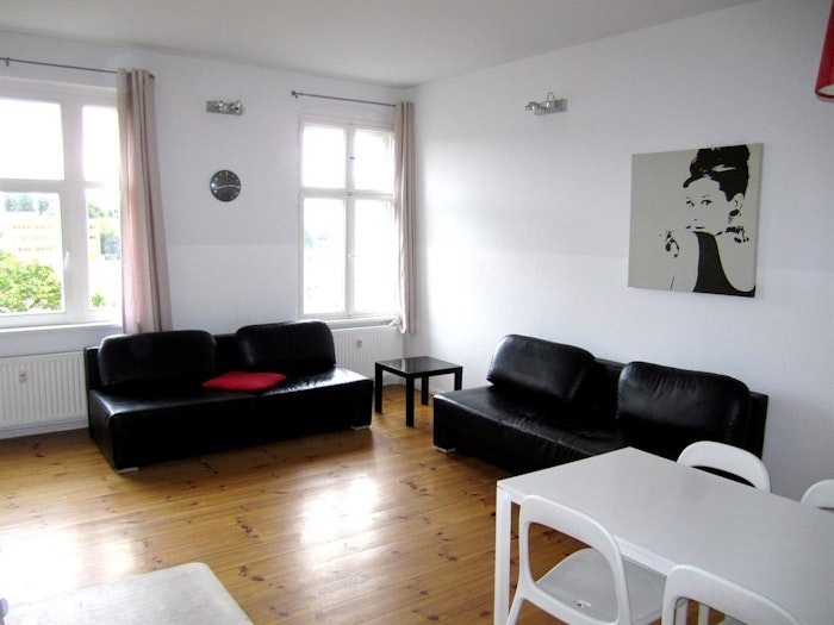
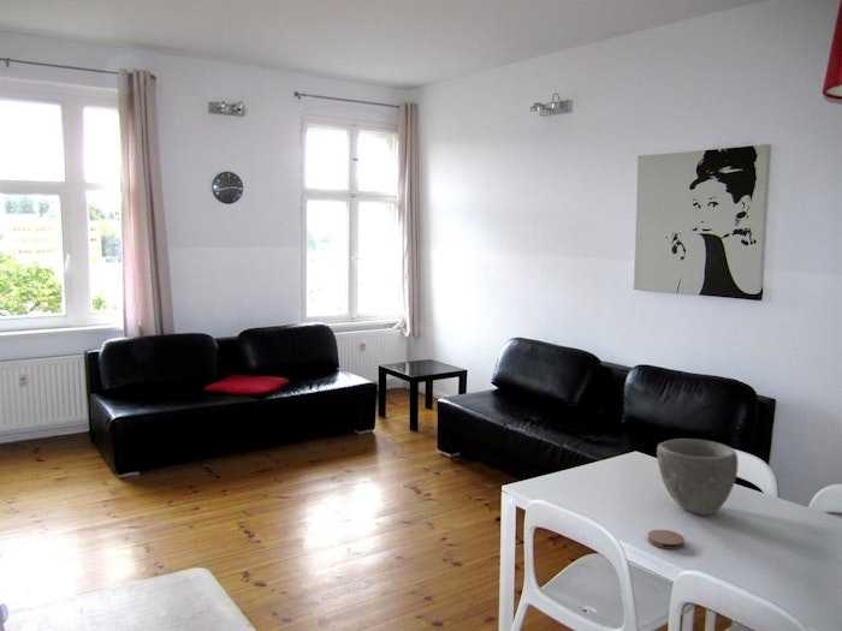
+ coaster (665, 538)
+ bowl (695, 477)
